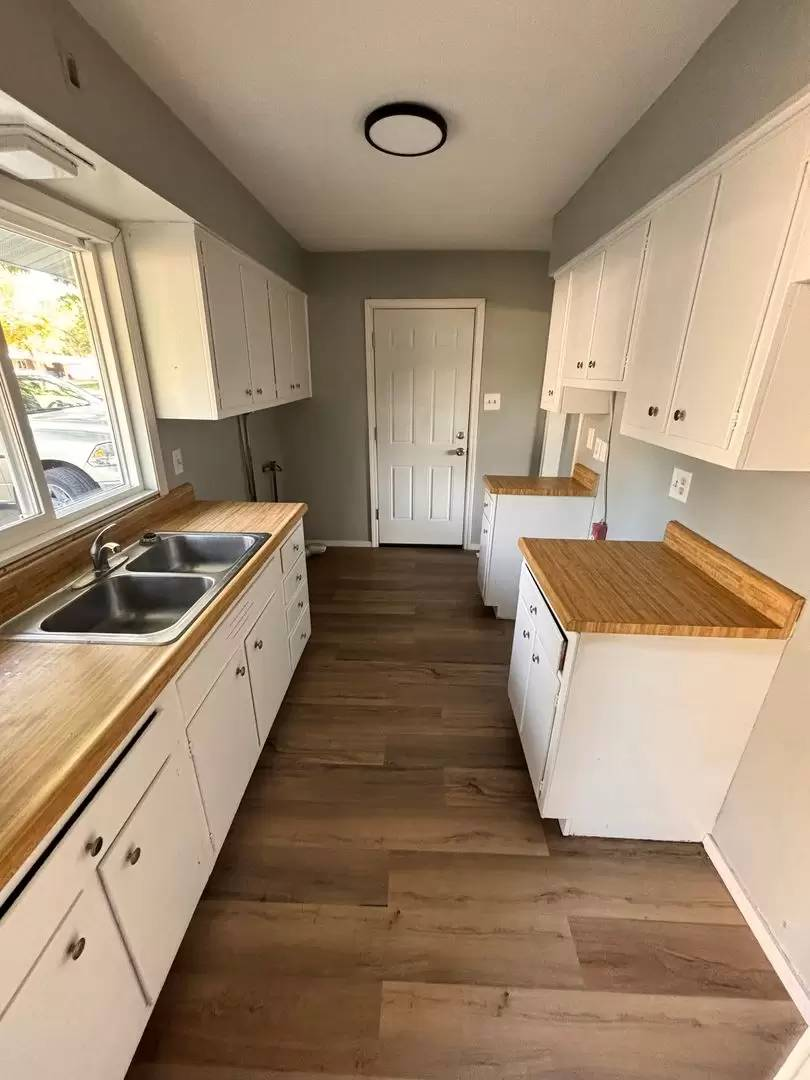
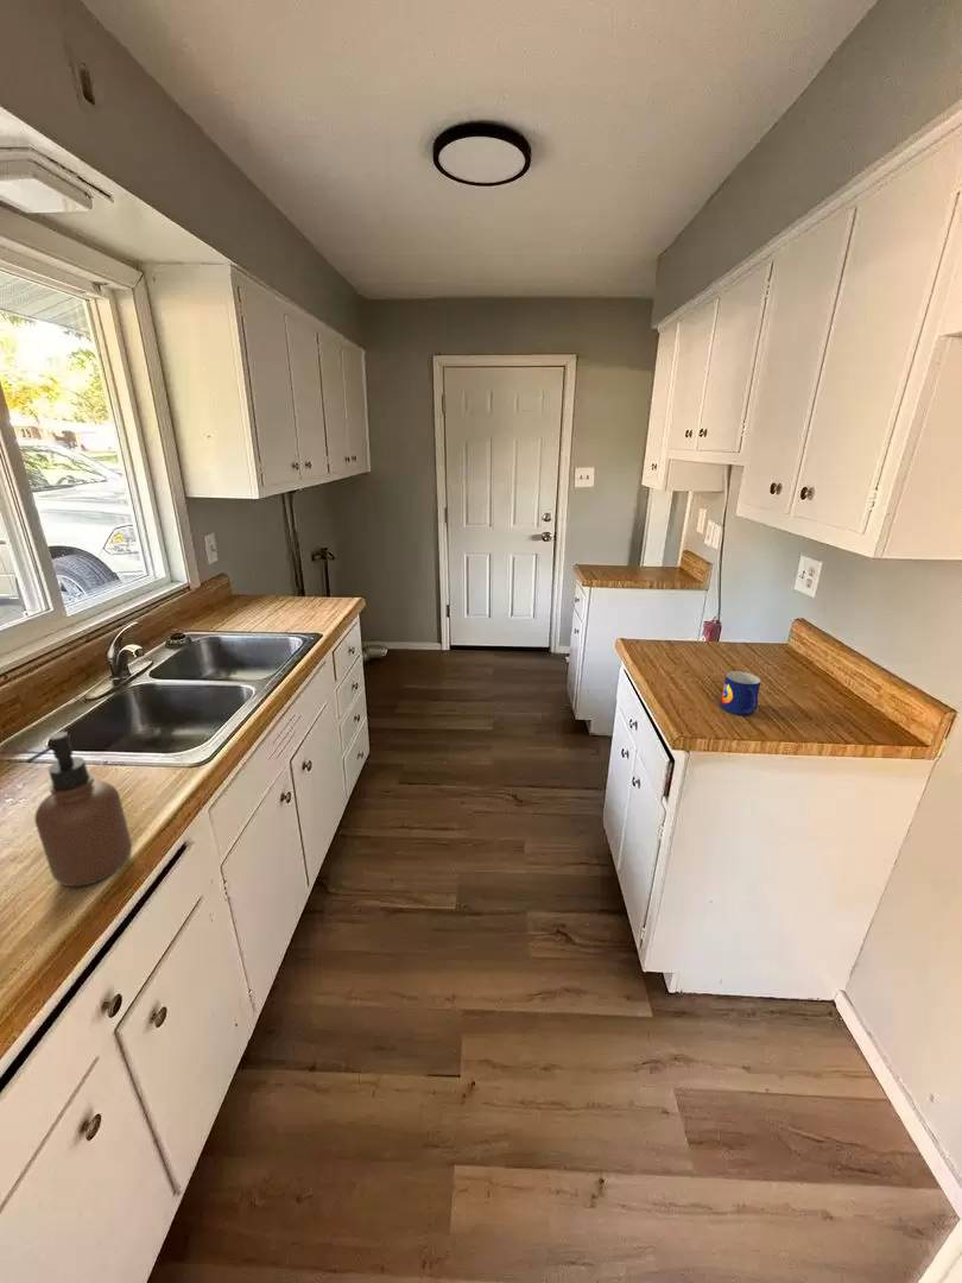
+ mug (743, 695)
+ soap dispenser (77, 804)
